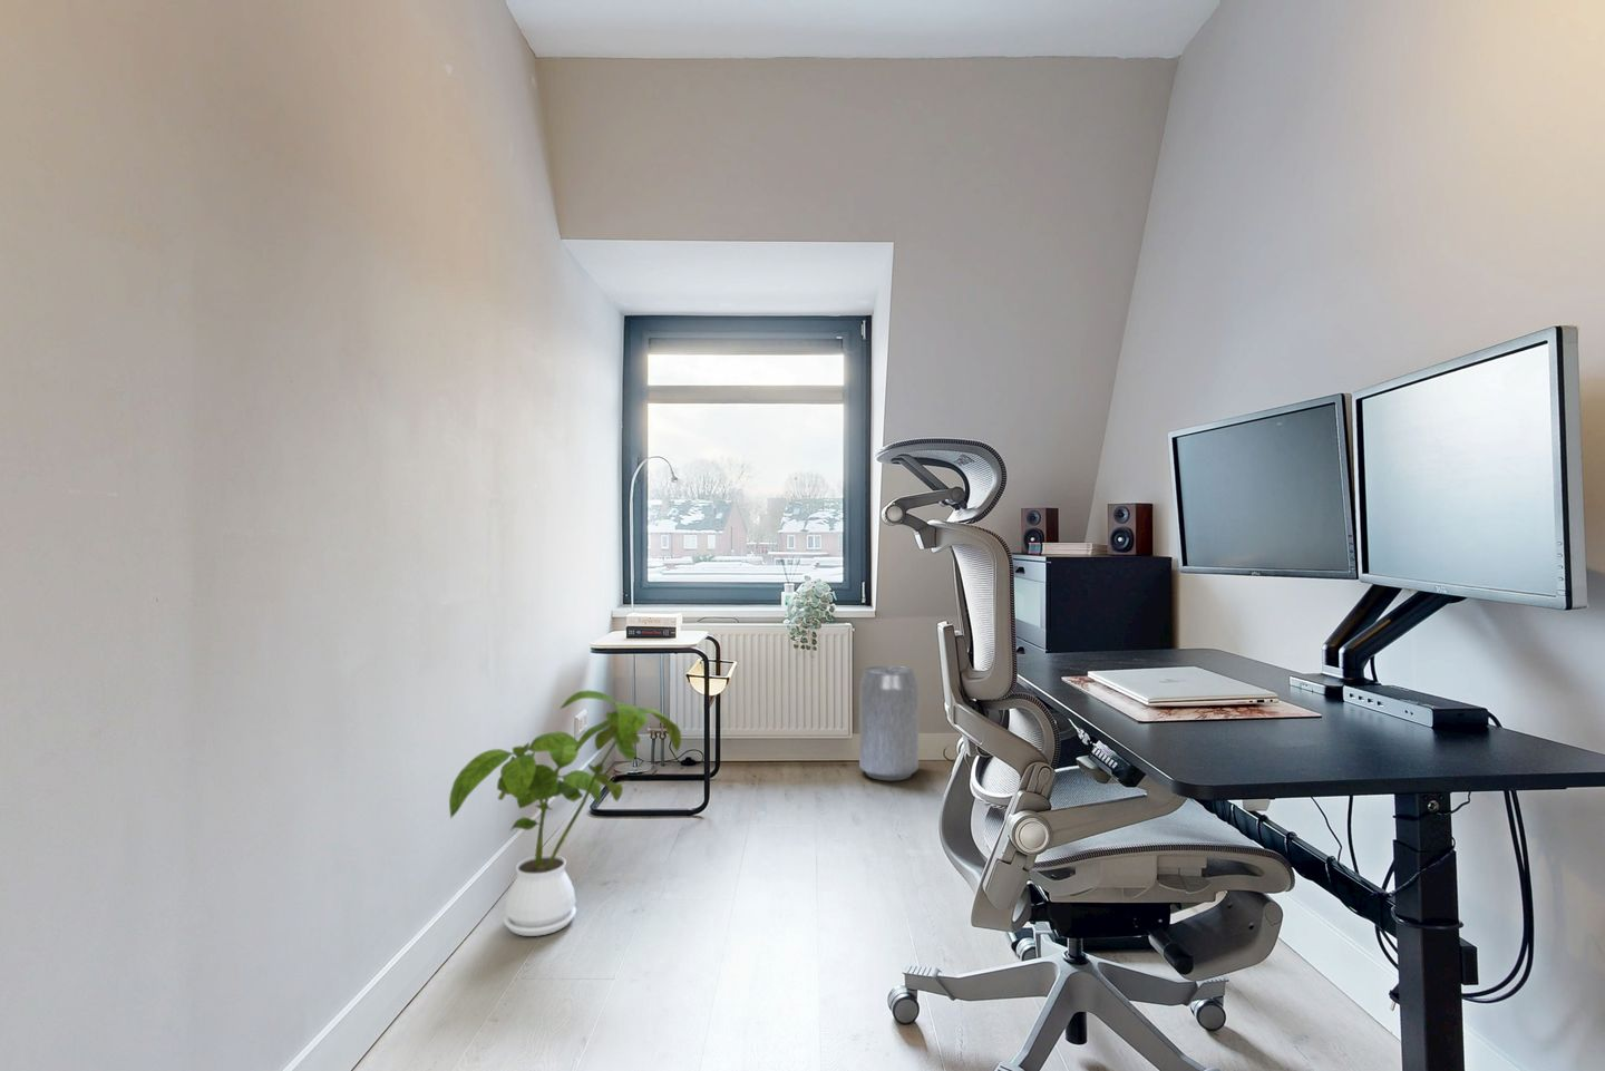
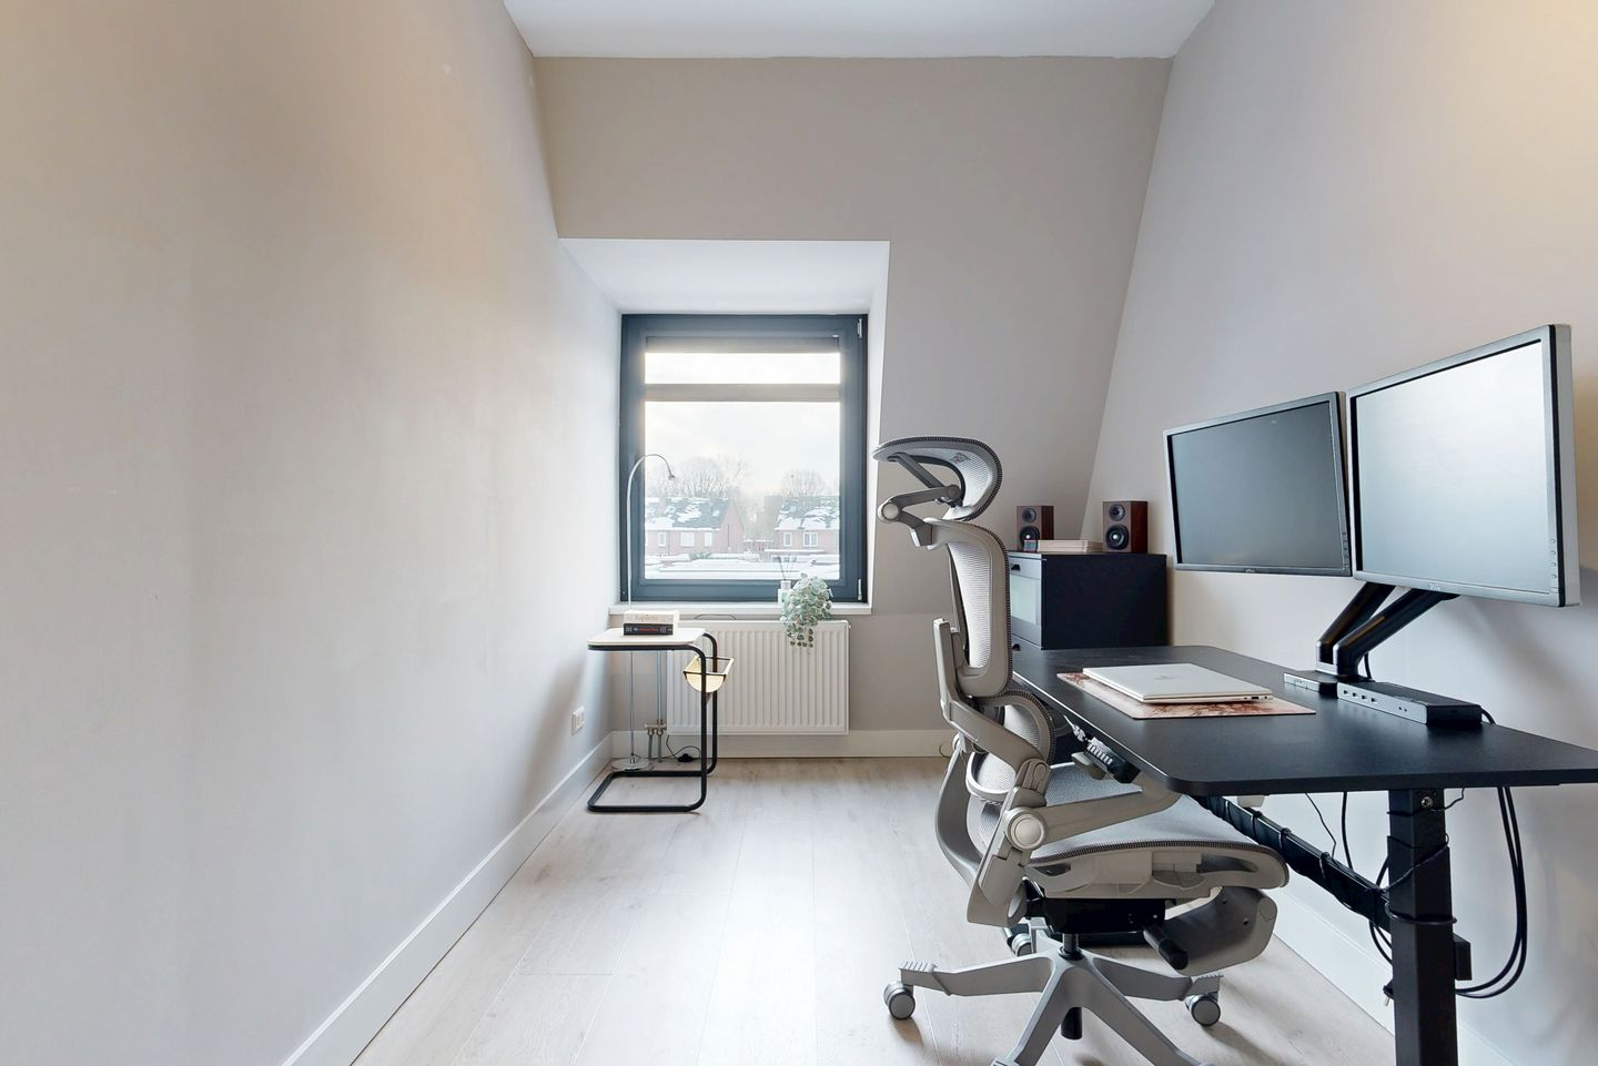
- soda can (888, 721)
- house plant (581, 802)
